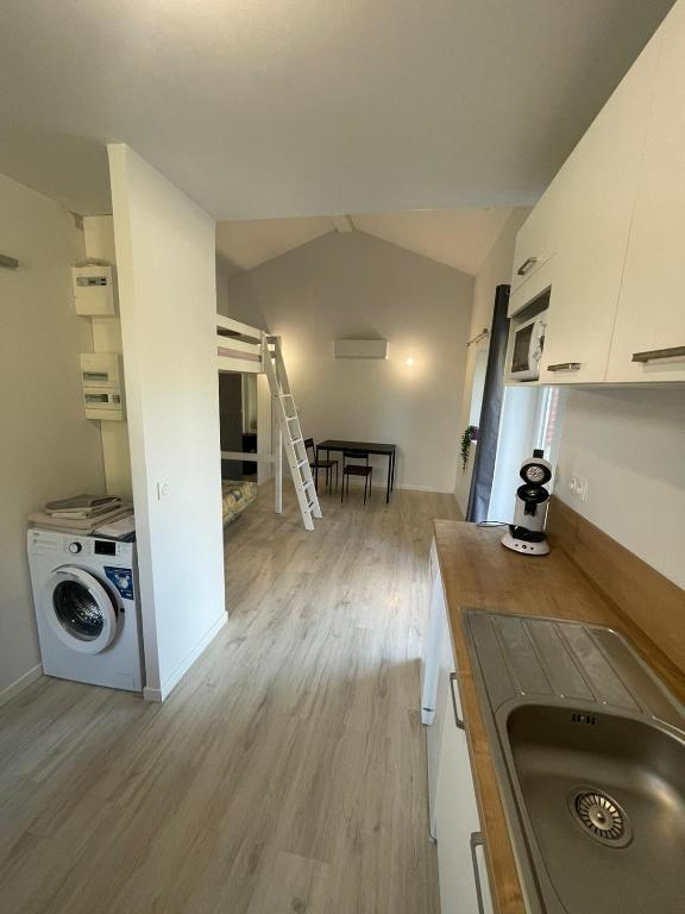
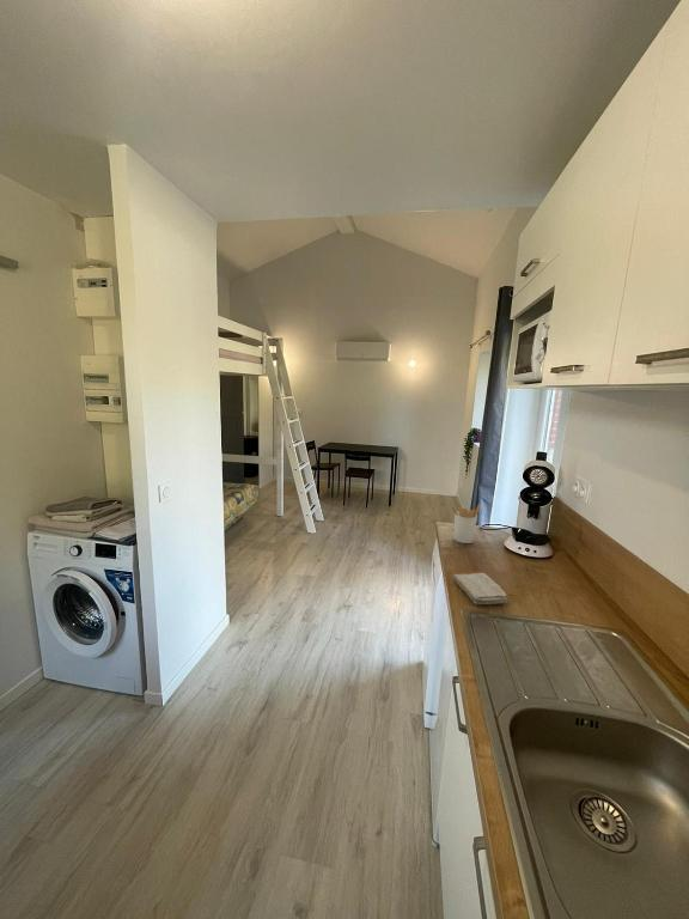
+ utensil holder (465, 522)
+ washcloth (478, 586)
